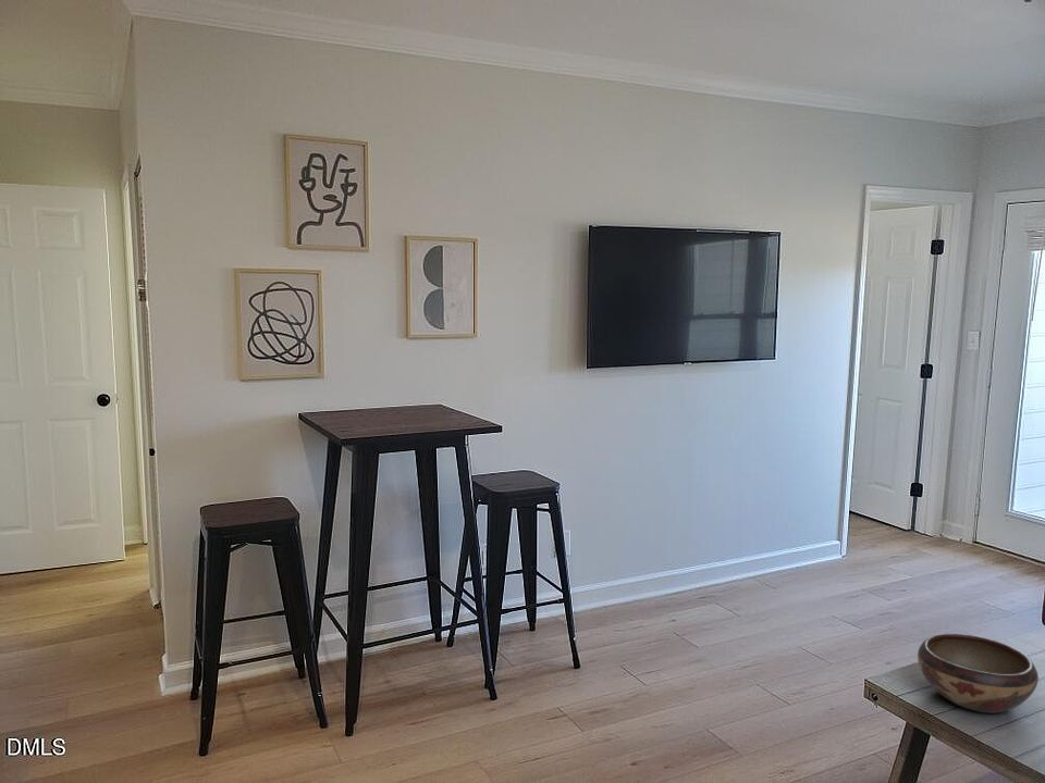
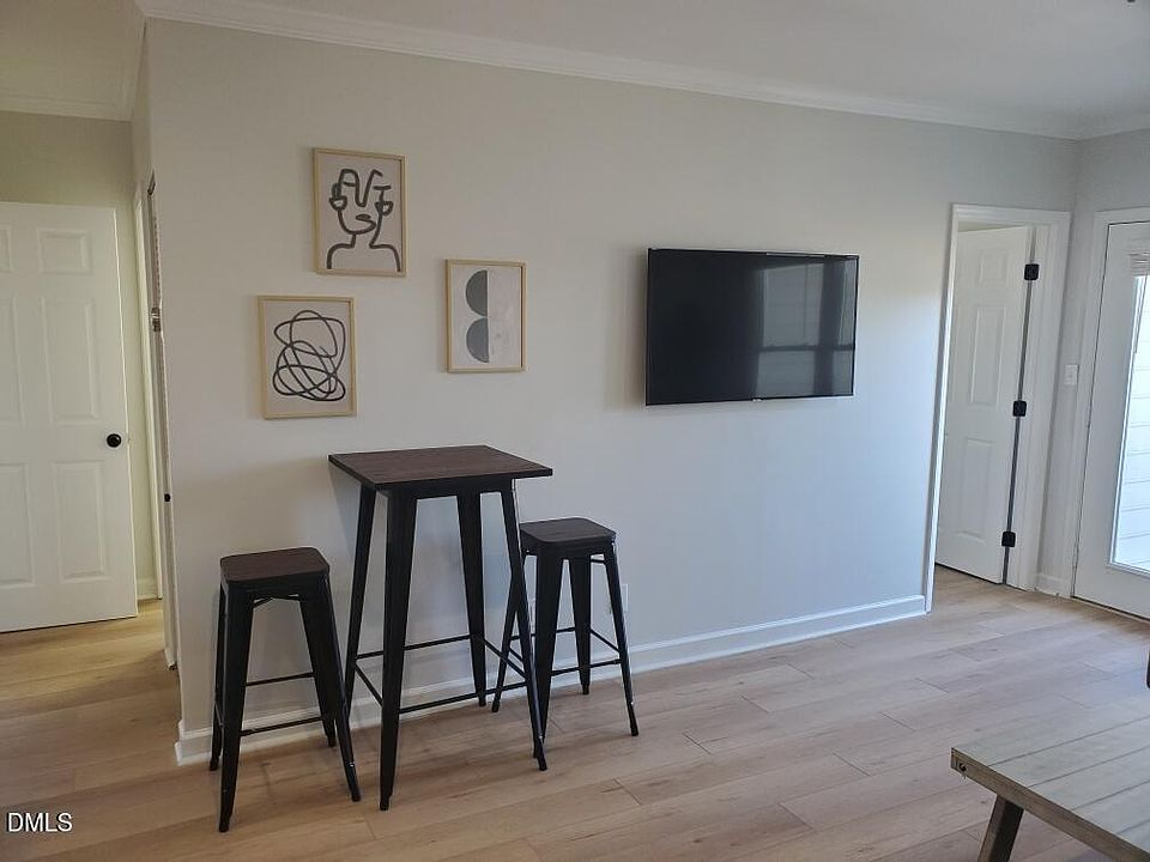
- decorative bowl (974, 675)
